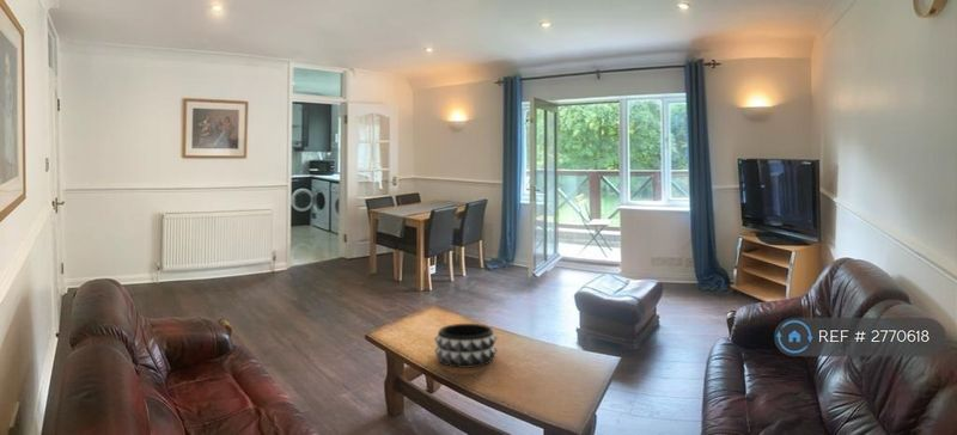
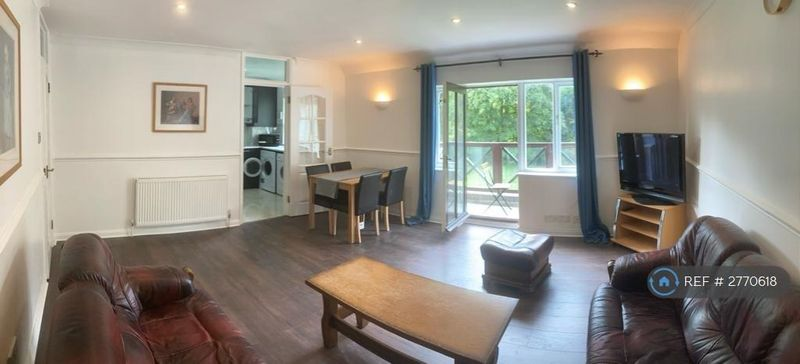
- decorative bowl (465, 344)
